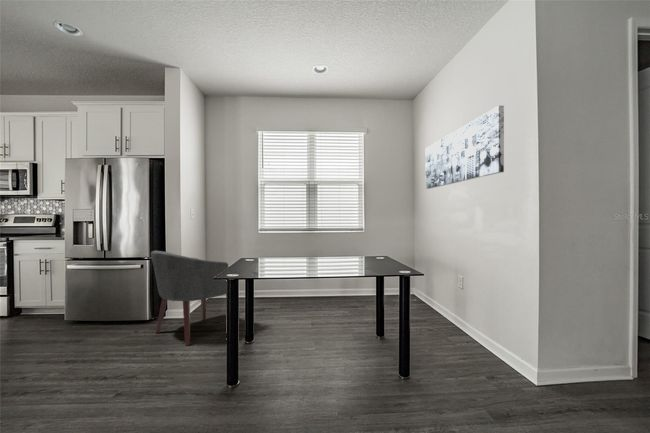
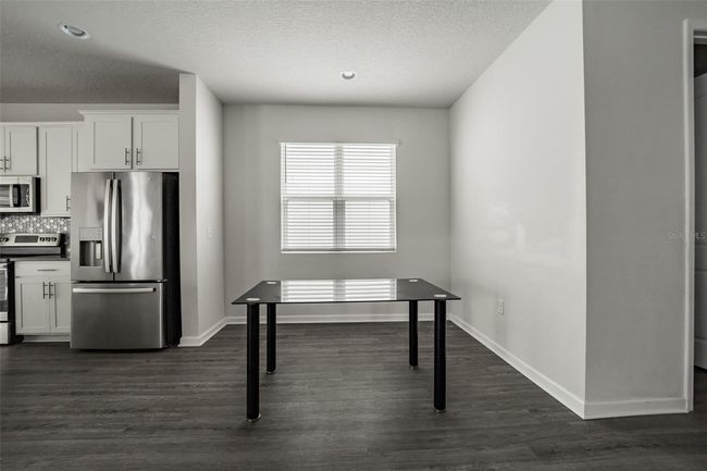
- chair (190, 290)
- wall art (455, 157)
